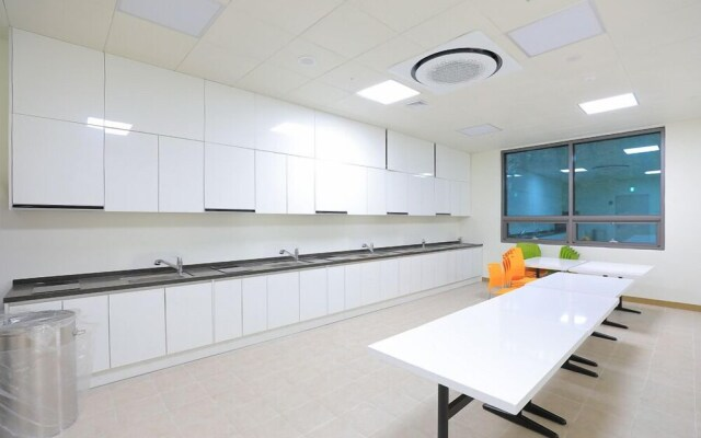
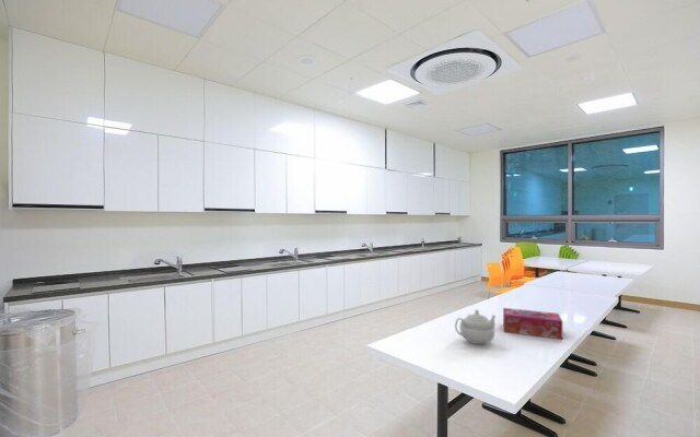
+ teapot (476, 326)
+ tissue box (530, 322)
